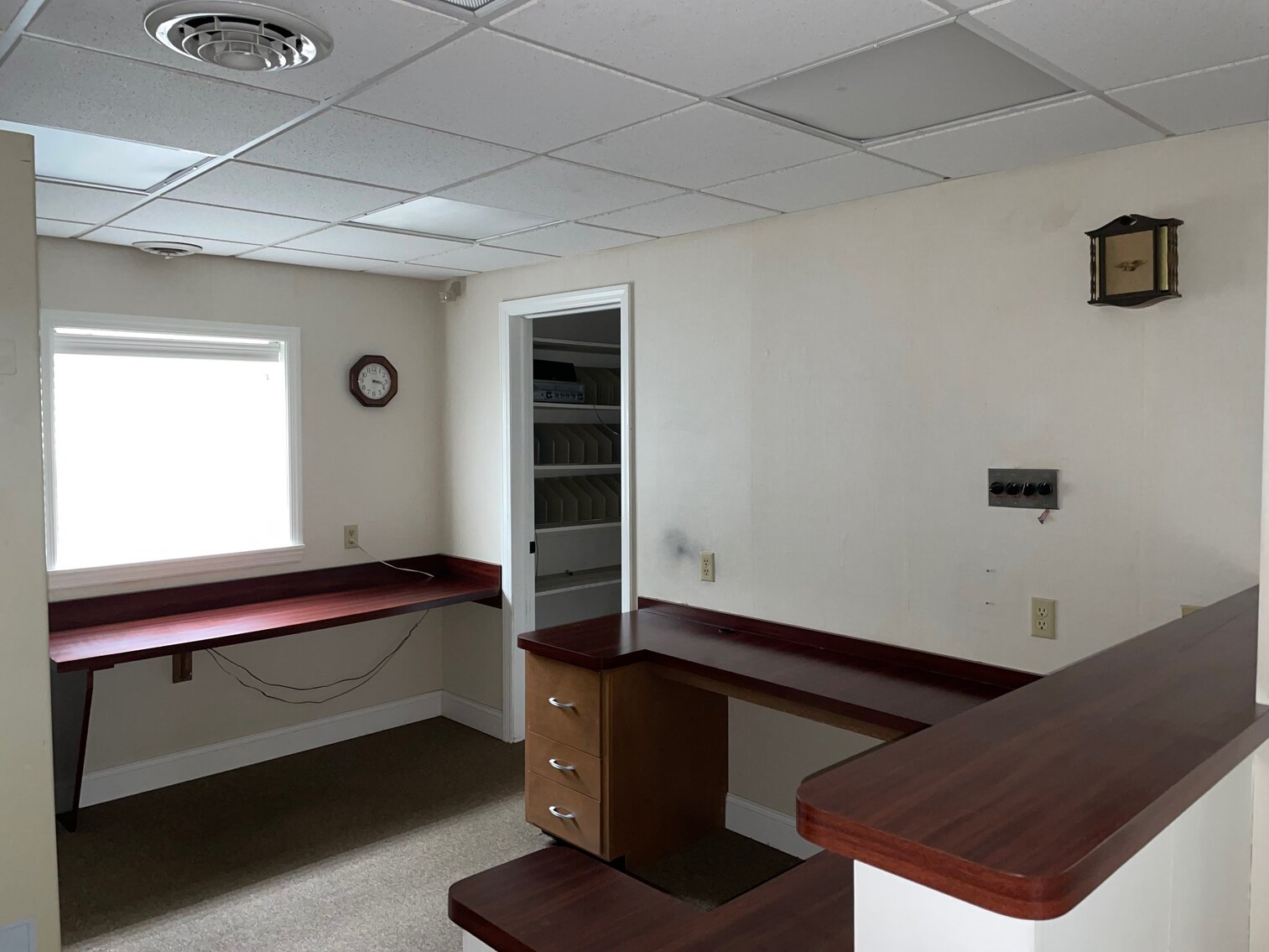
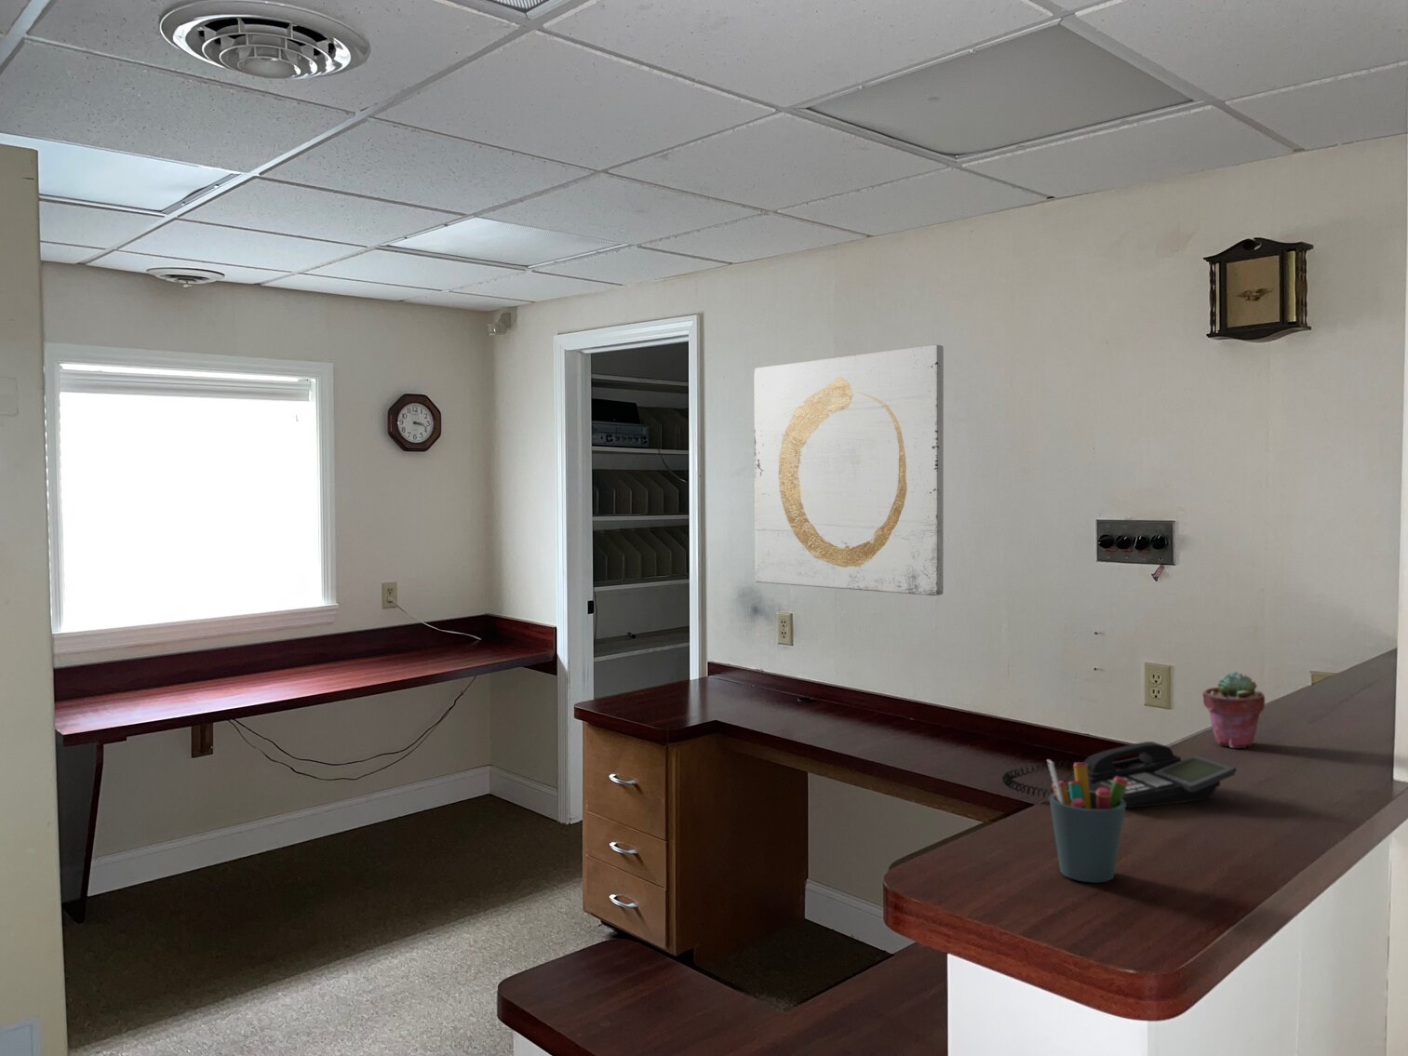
+ potted succulent (1233, 707)
+ pen holder (1086, 816)
+ telephone (1115, 769)
+ wall art (842, 473)
